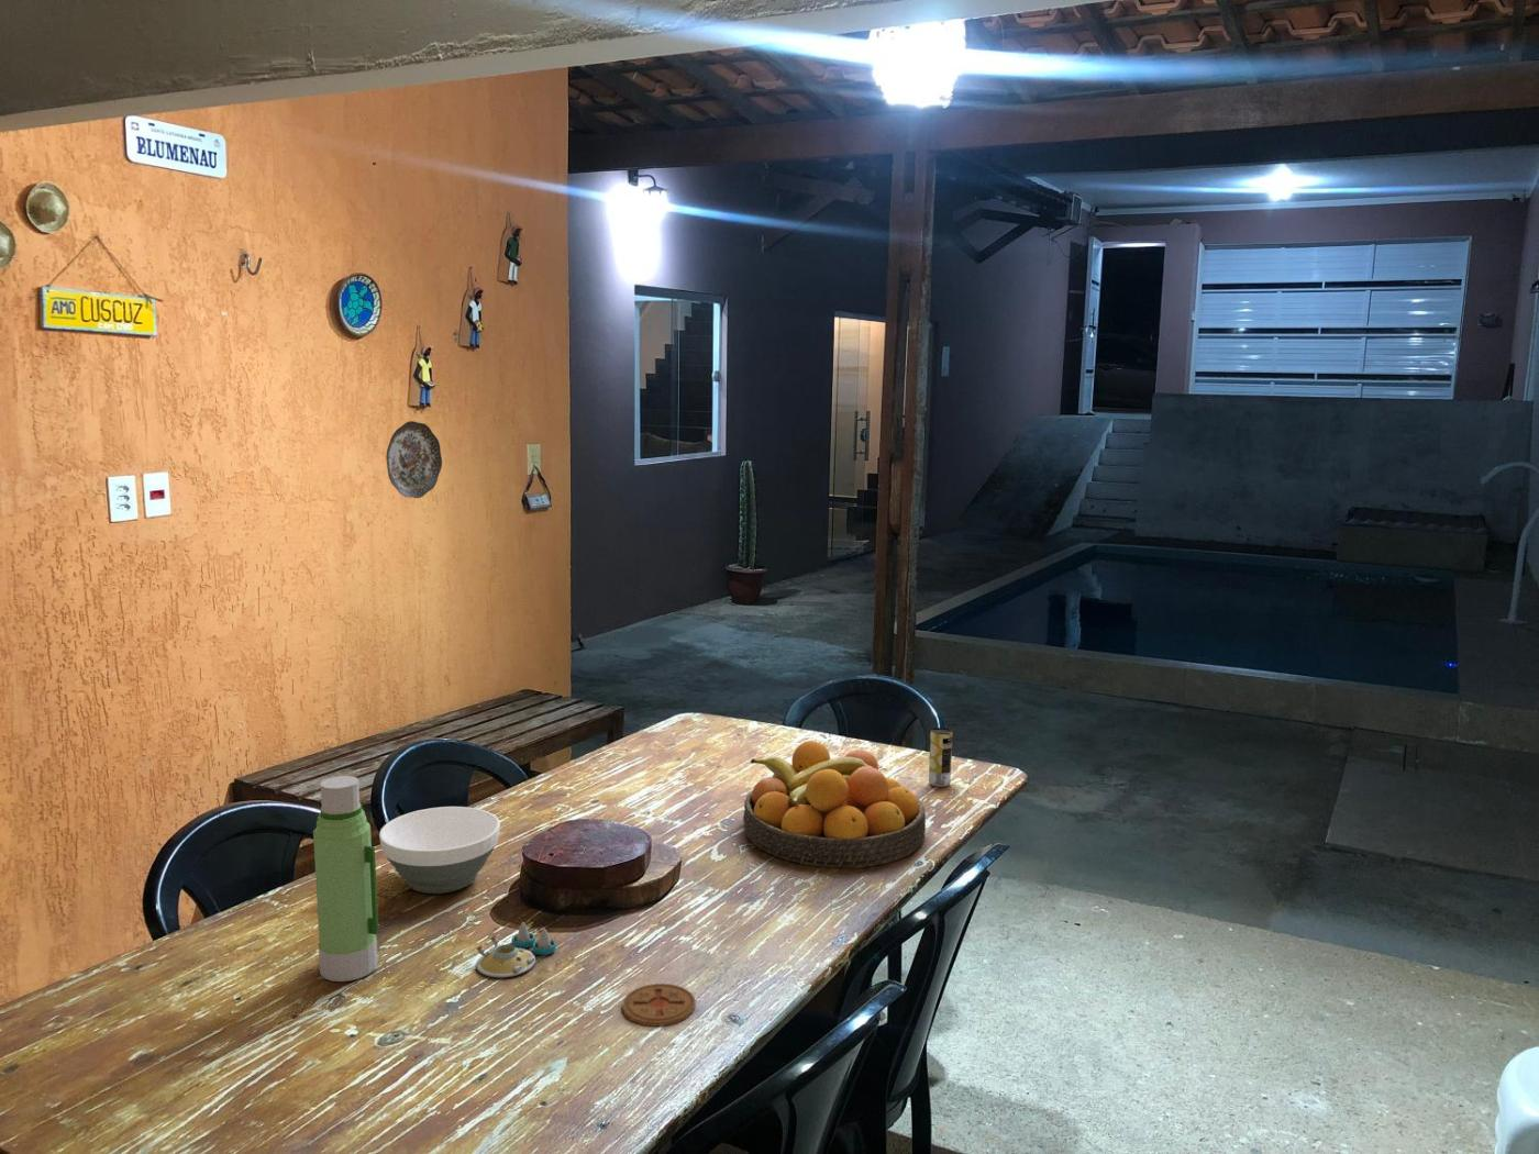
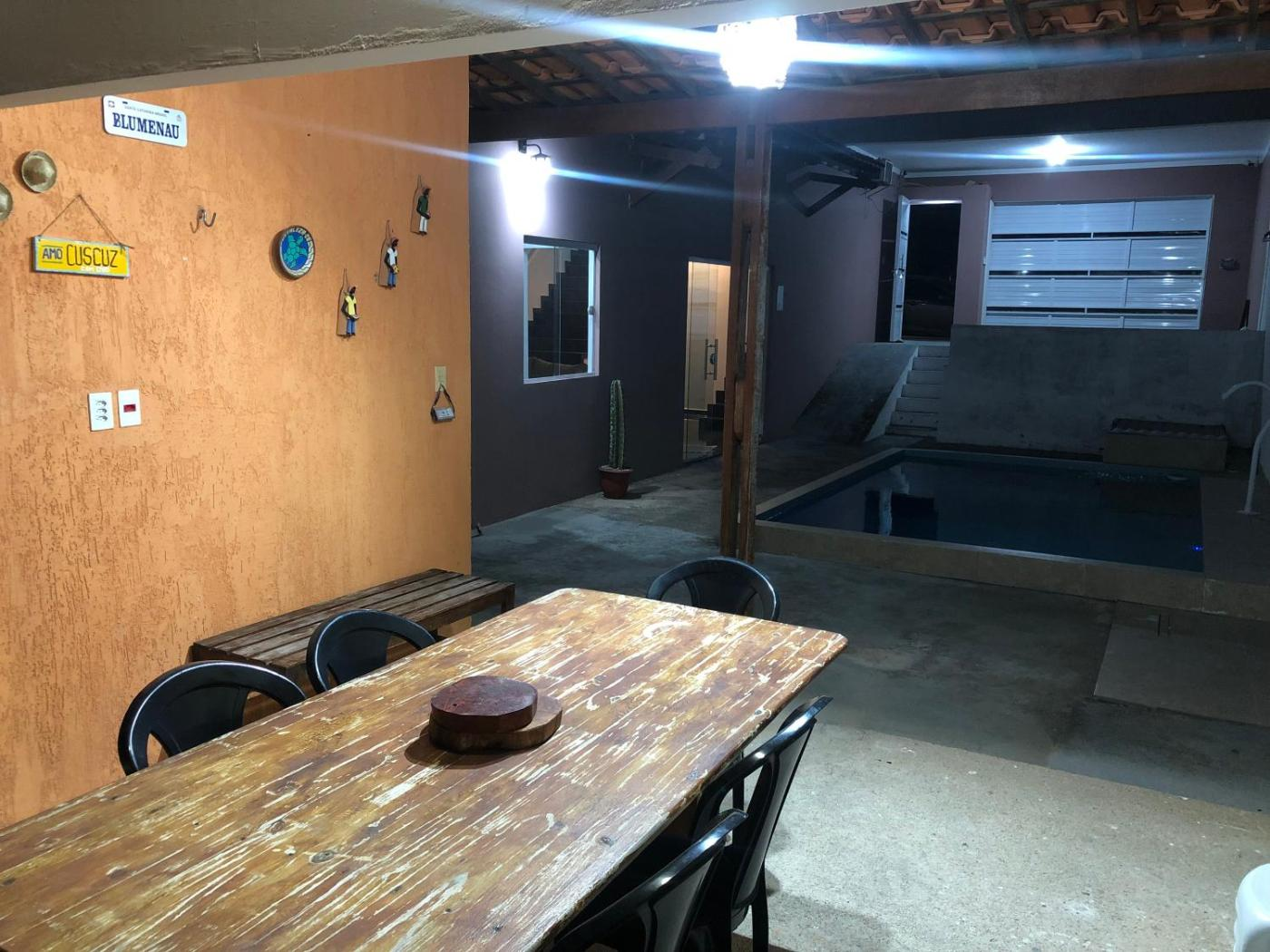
- bowl (441, 853)
- coaster (658, 1004)
- fruit bowl (835, 793)
- salt and pepper shaker set (514, 947)
- decorative plate (412, 459)
- beverage can (940, 756)
- water bottle (345, 878)
